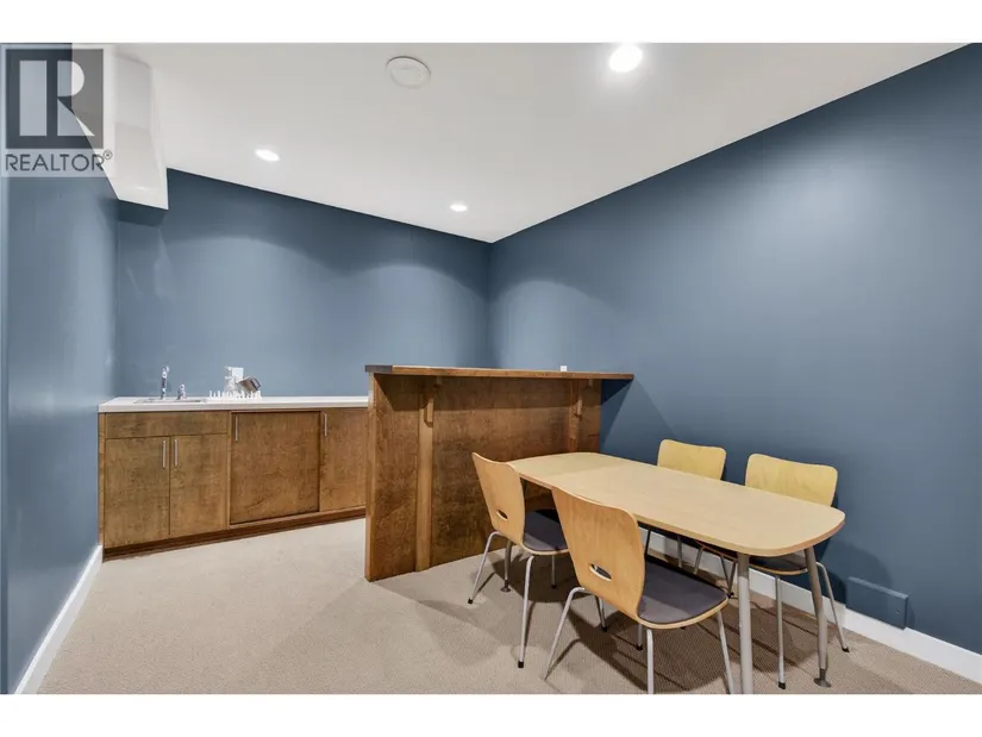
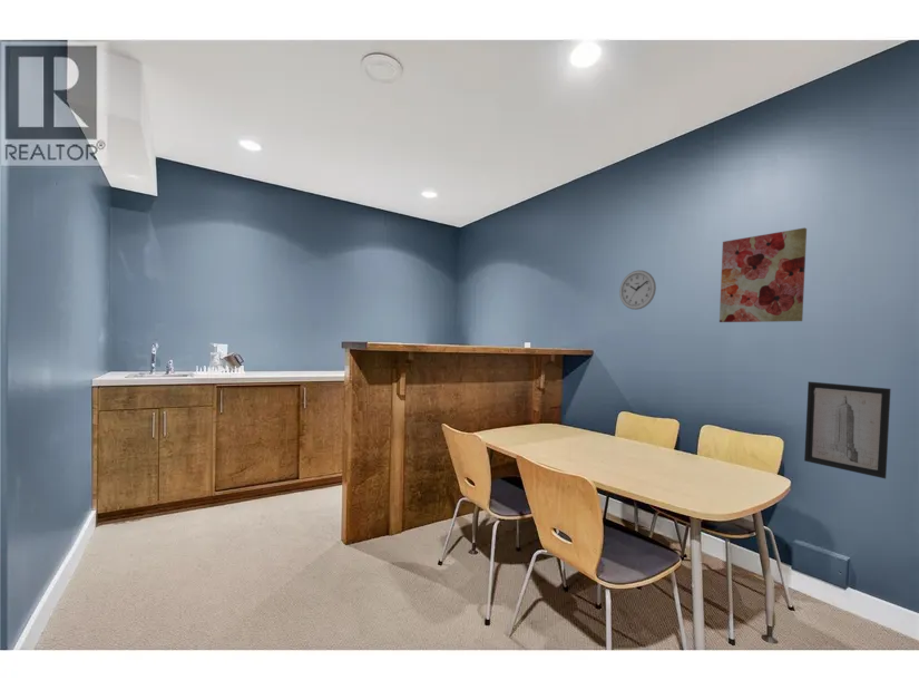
+ wall clock (636, 290)
+ wall art (844, 427)
+ wall art (760, 279)
